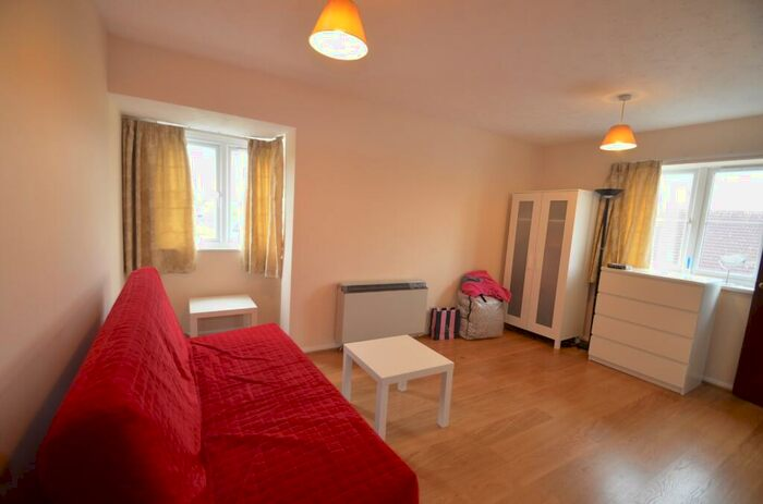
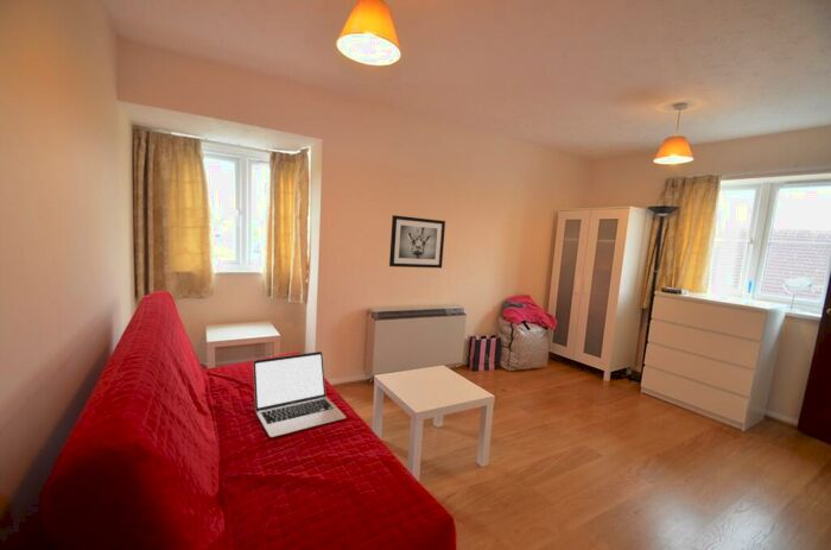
+ laptop (299, 388)
+ wall art (418, 242)
